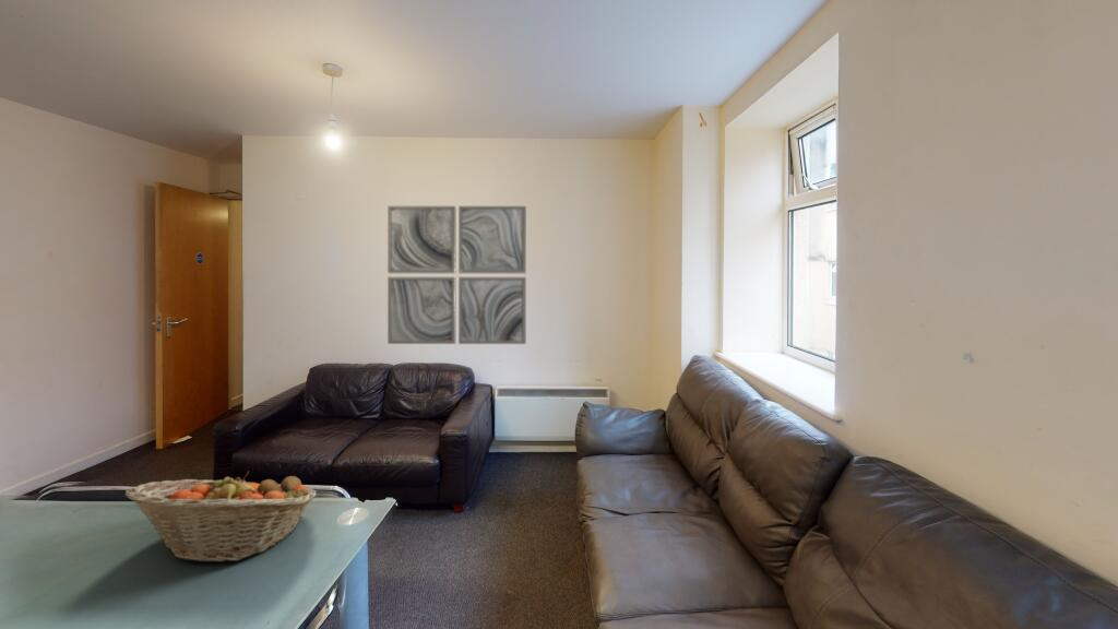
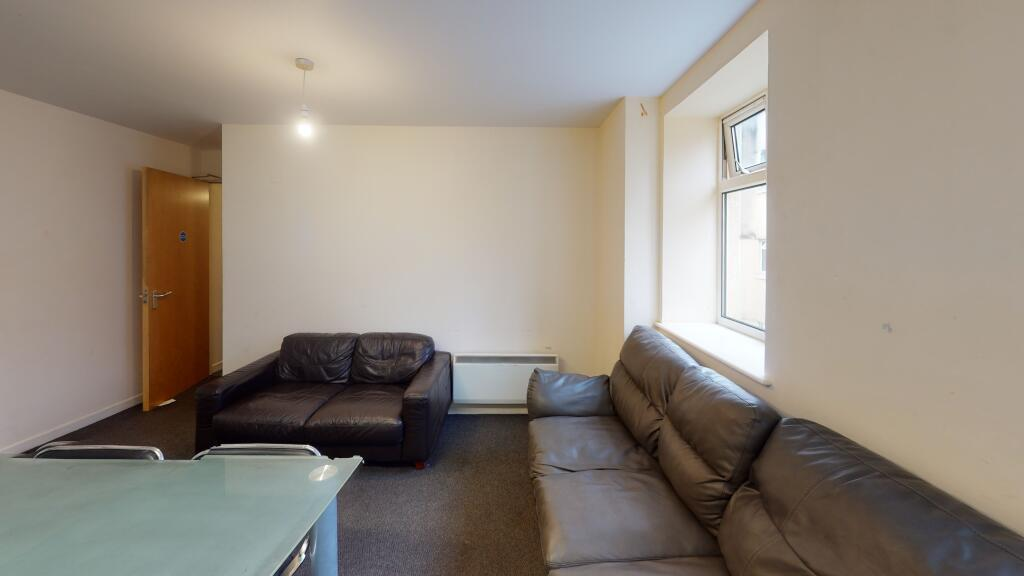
- fruit basket (228, 505)
- wall art (459, 277)
